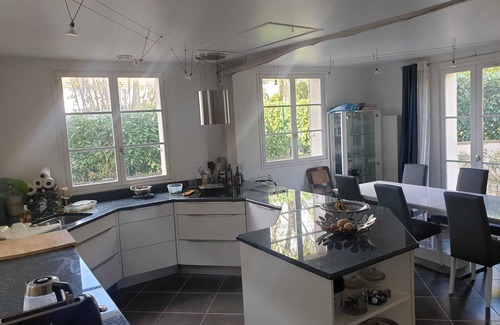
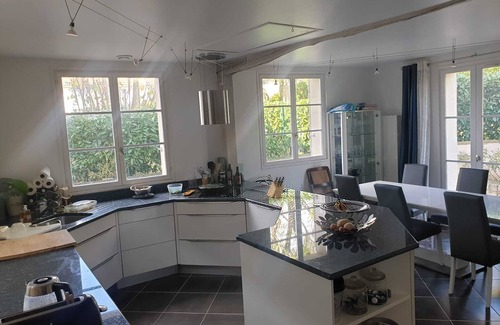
+ knife block (275, 186)
